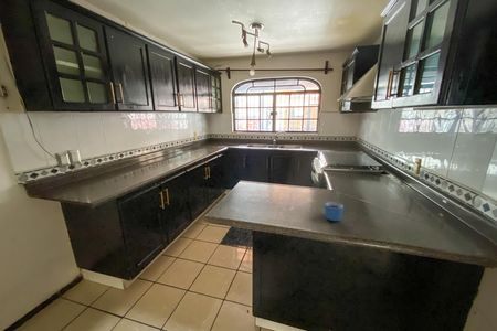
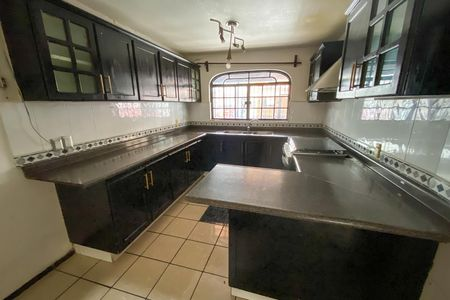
- mug (332, 210)
